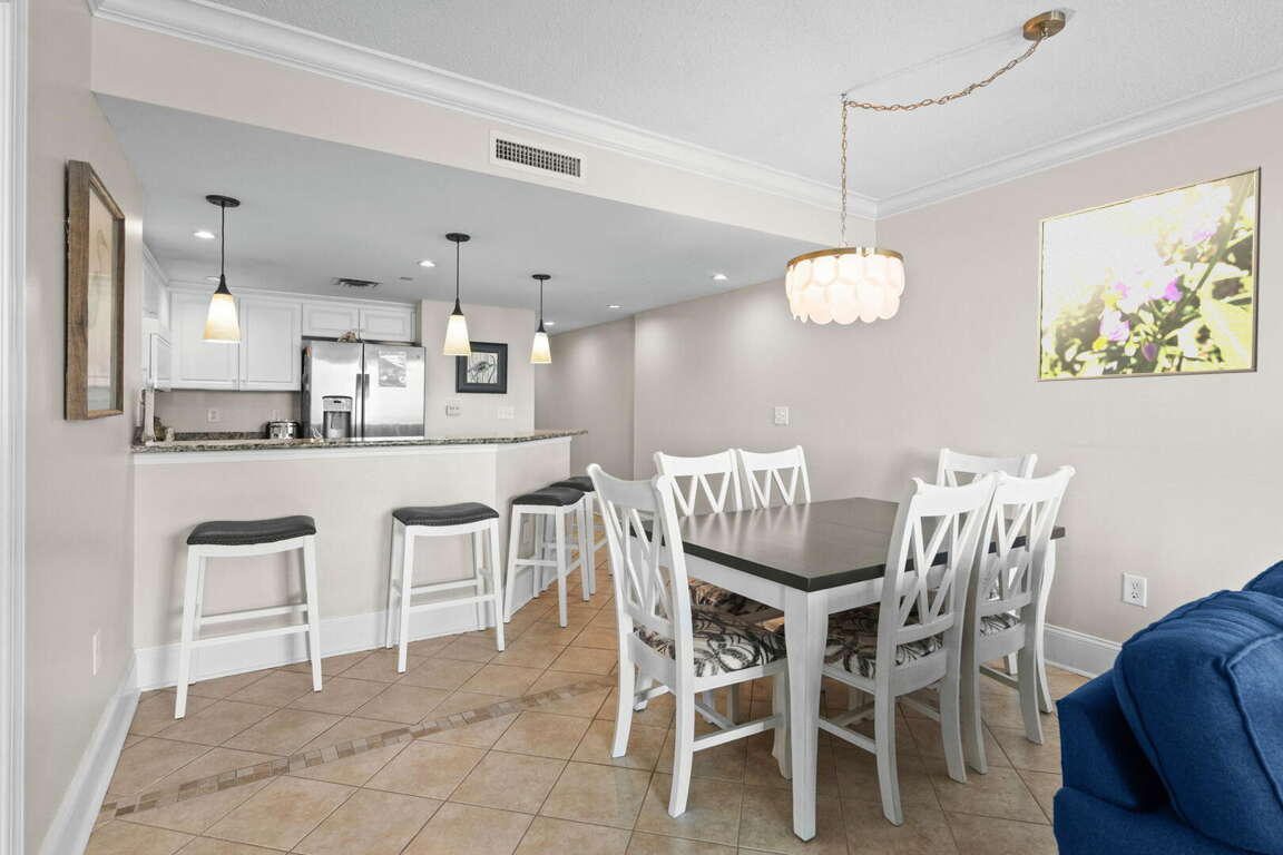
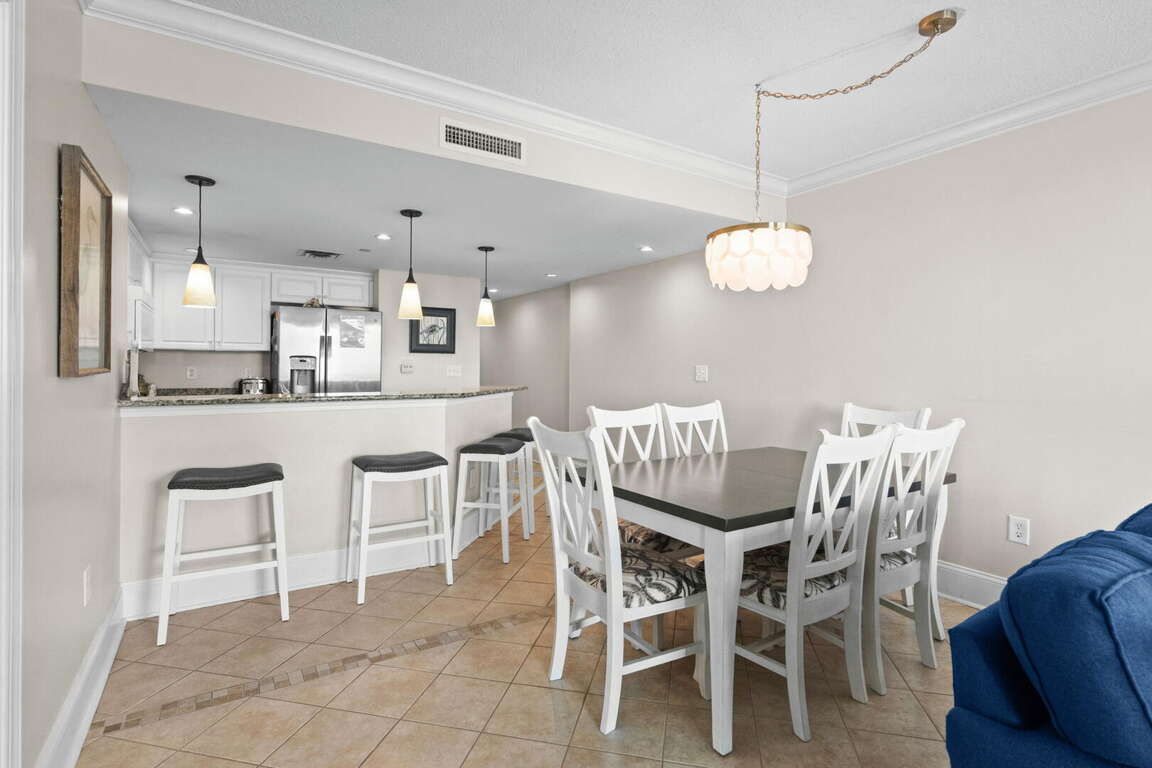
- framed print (1135, 286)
